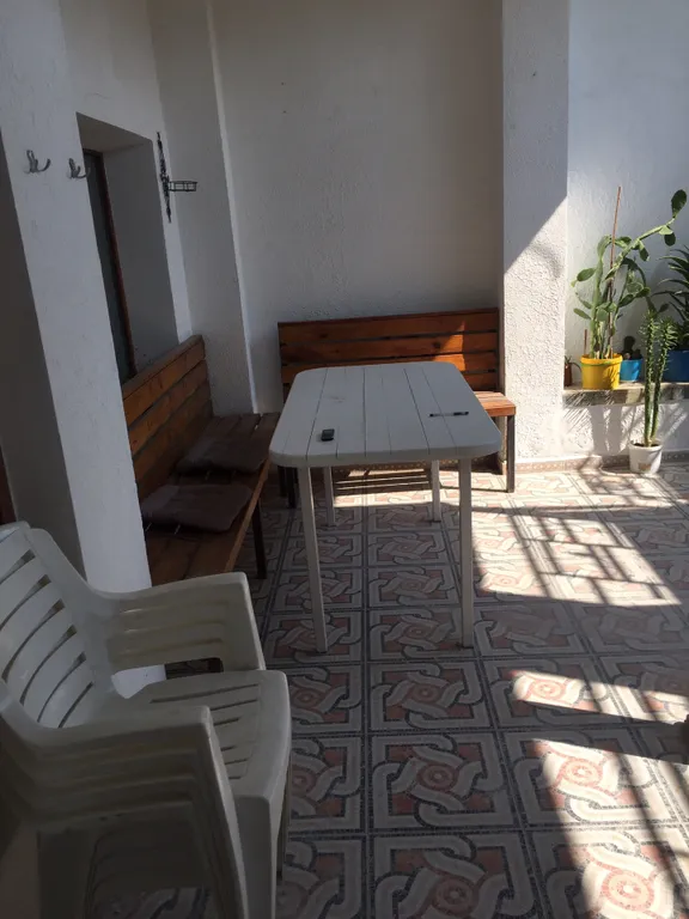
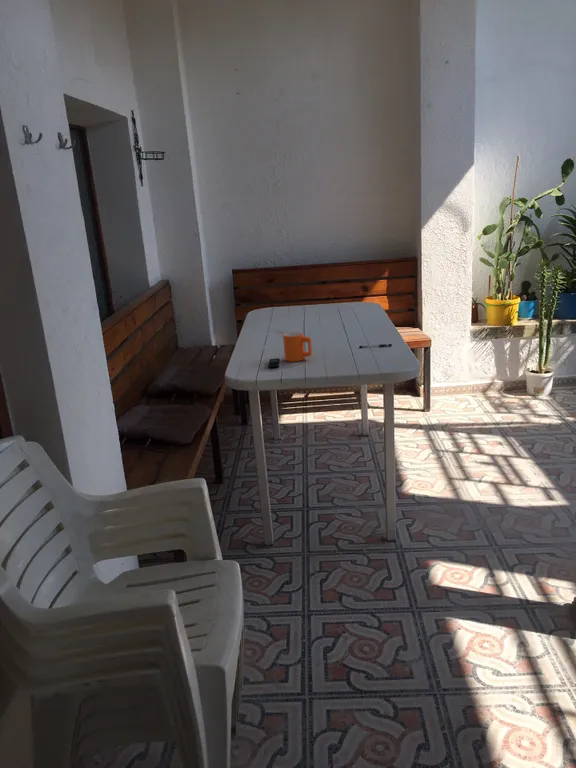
+ mug (297, 346)
